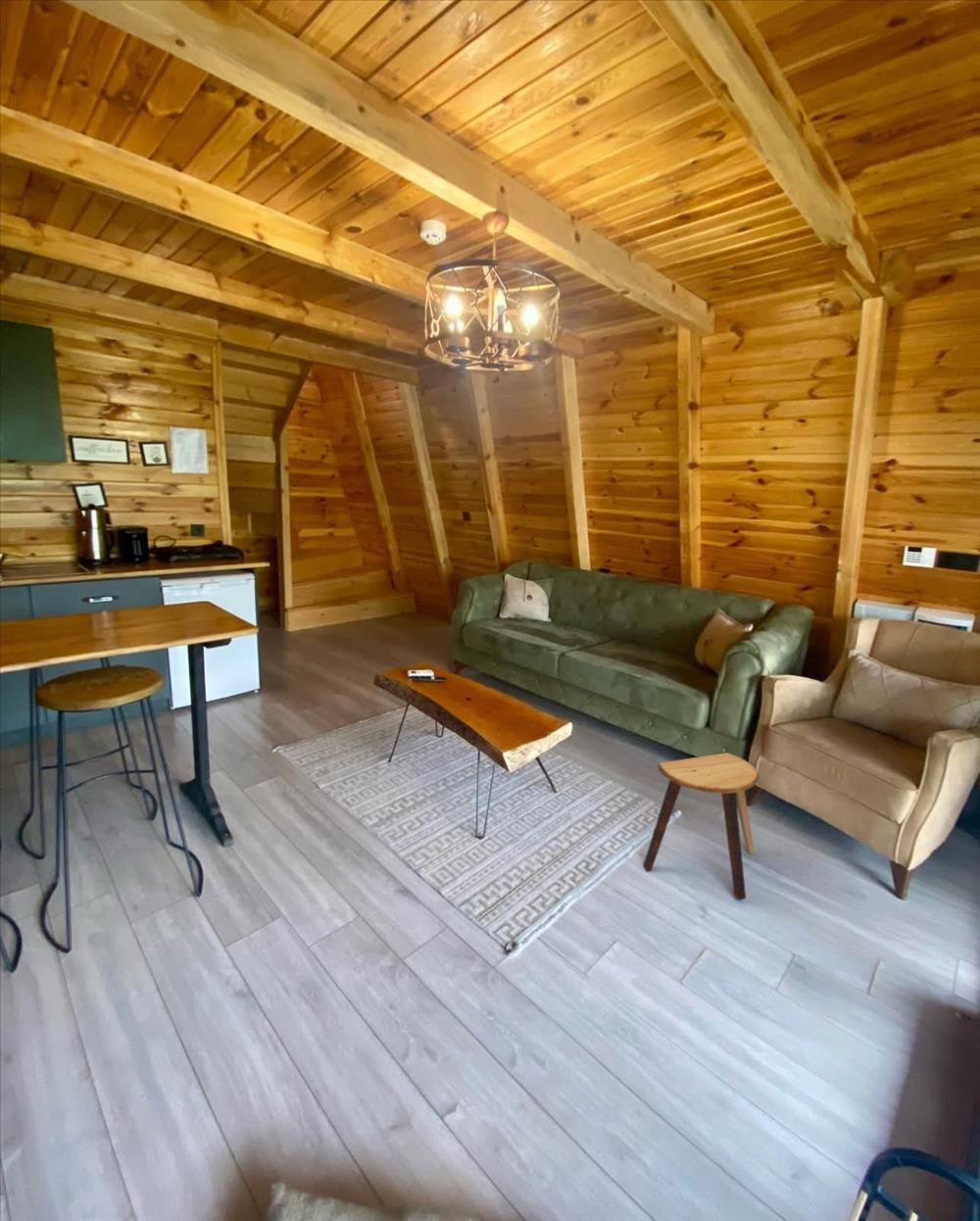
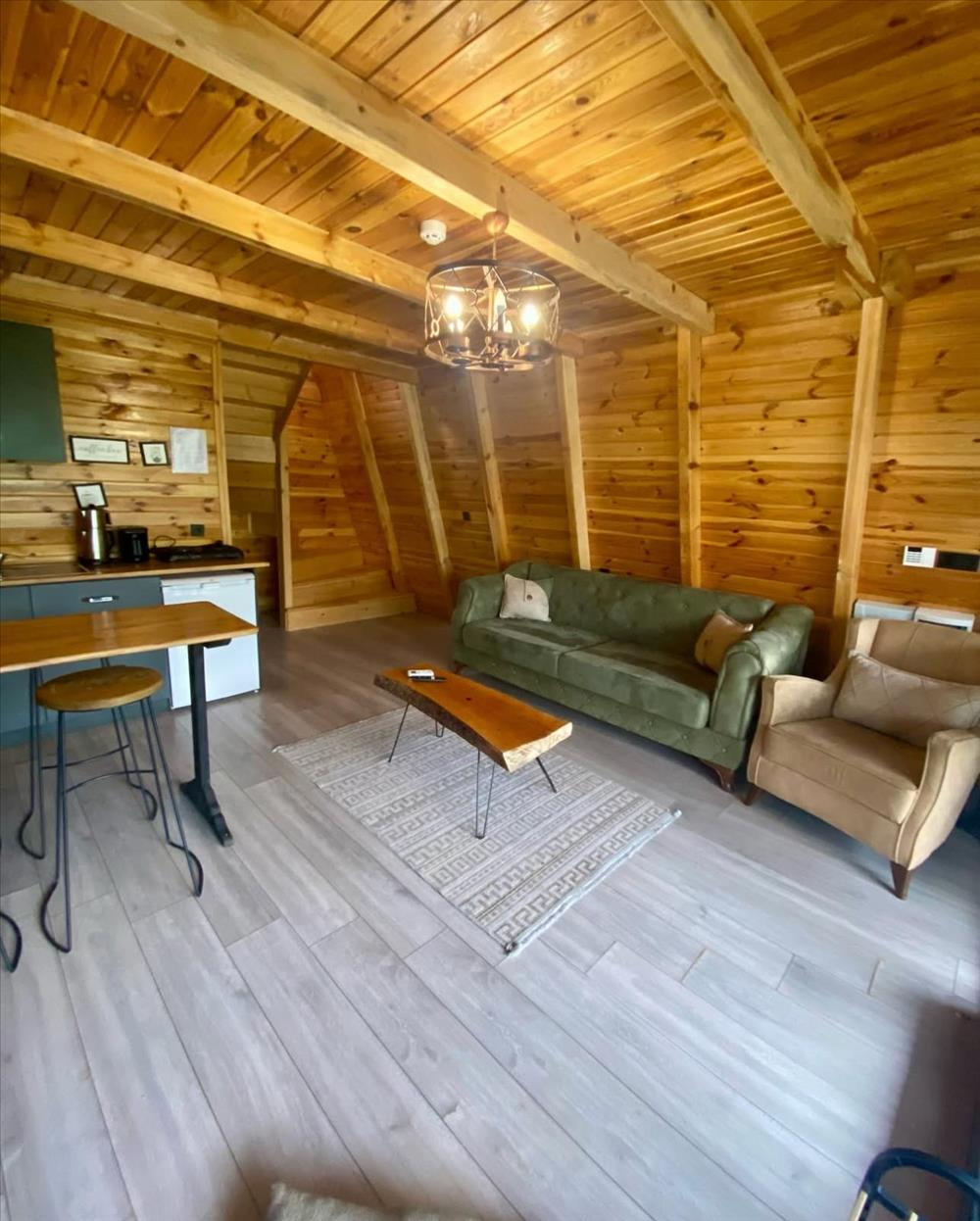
- stool (724, 817)
